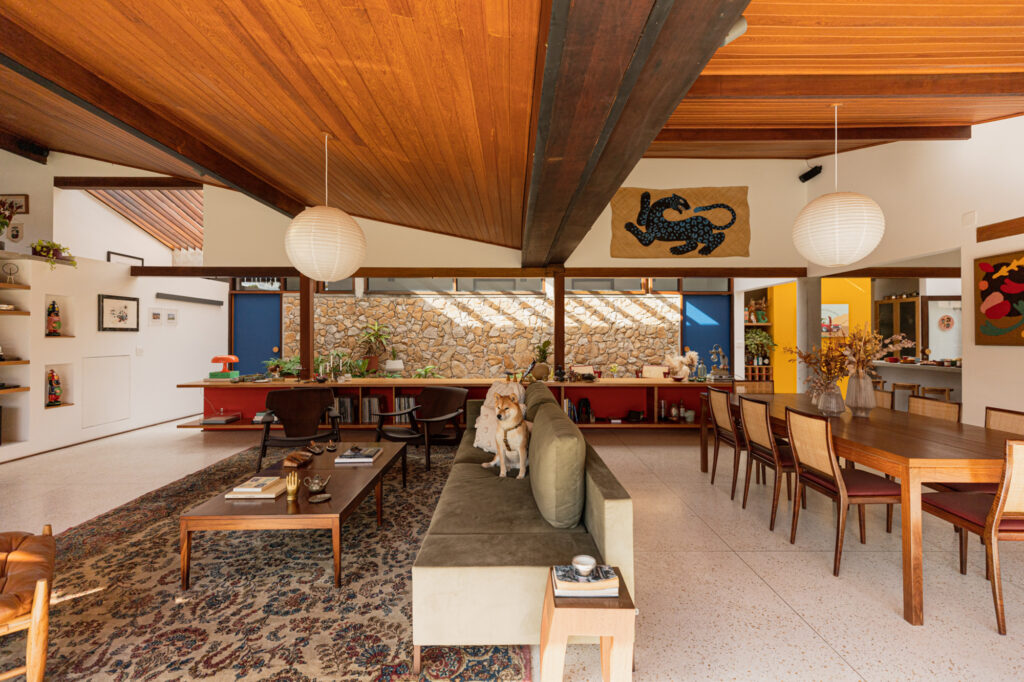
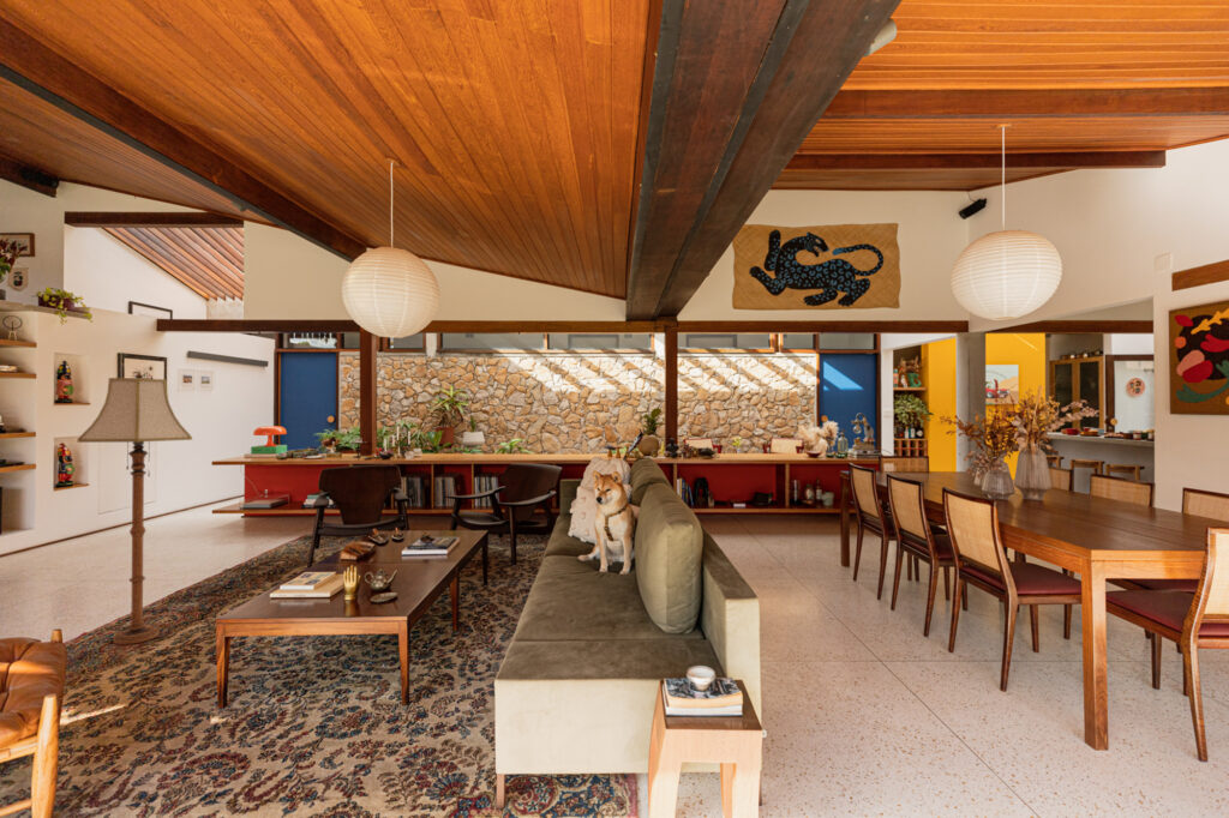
+ floor lamp (137, 504)
